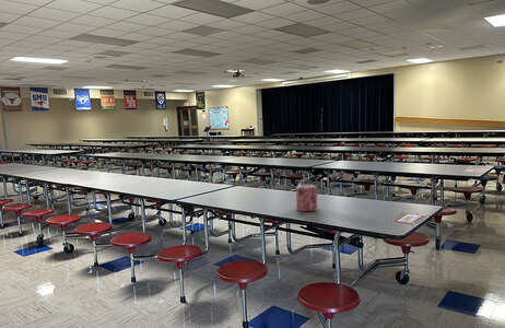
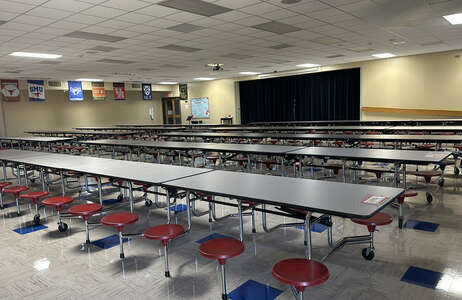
- tiffin carrier (306, 194)
